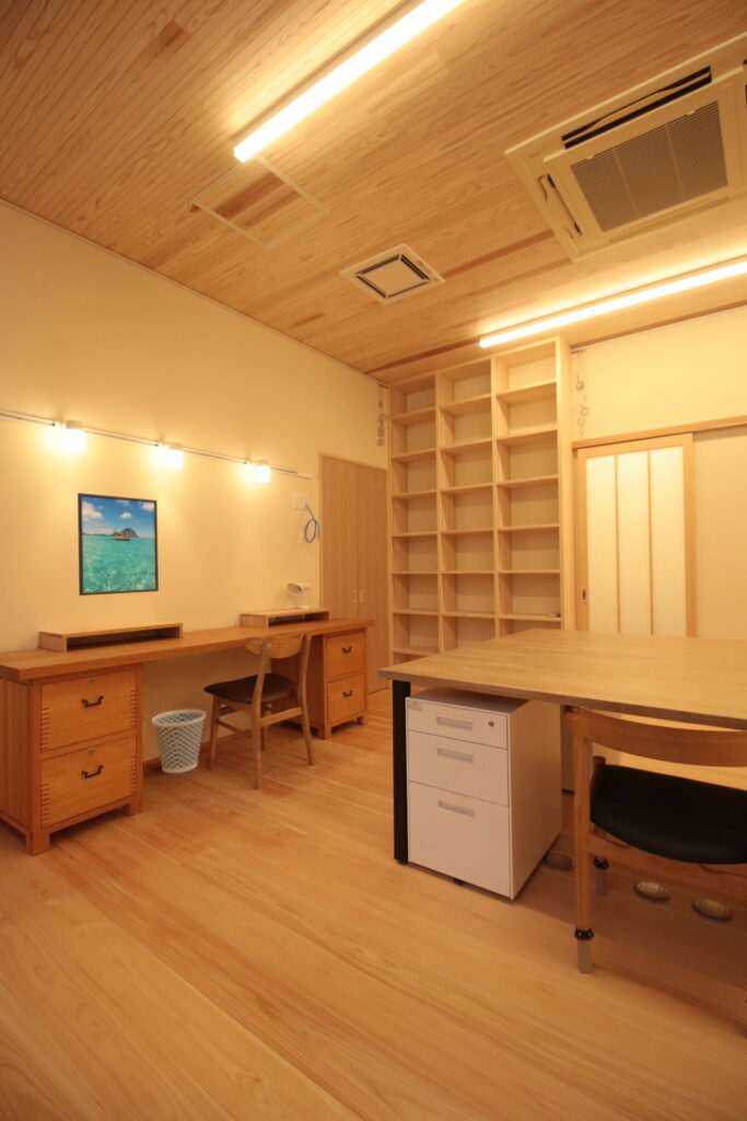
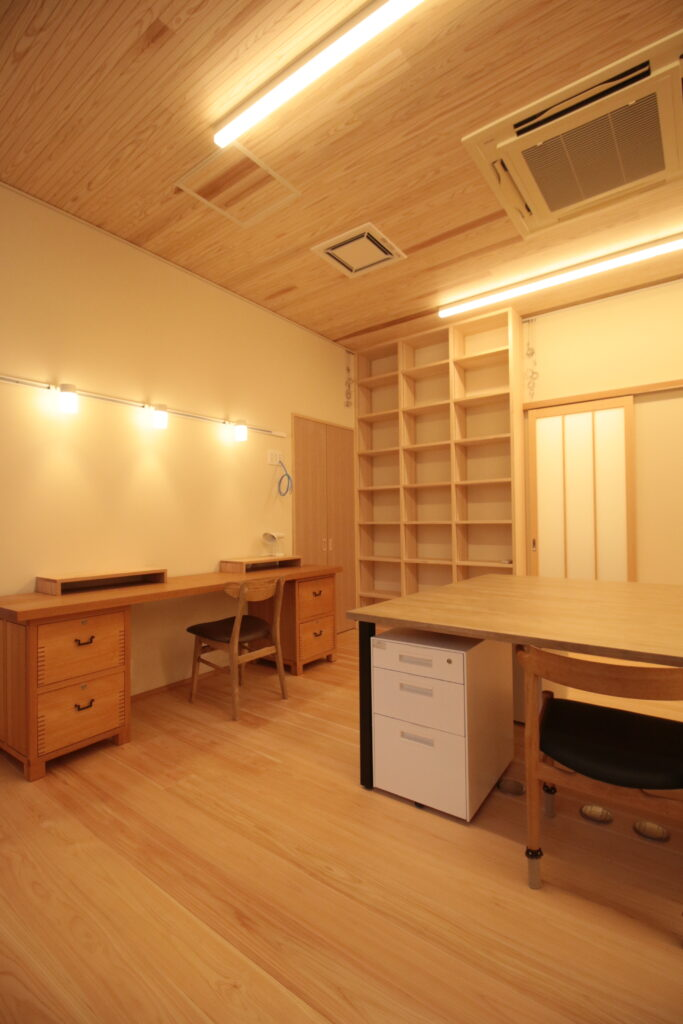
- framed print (120, 544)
- wastebasket (179, 741)
